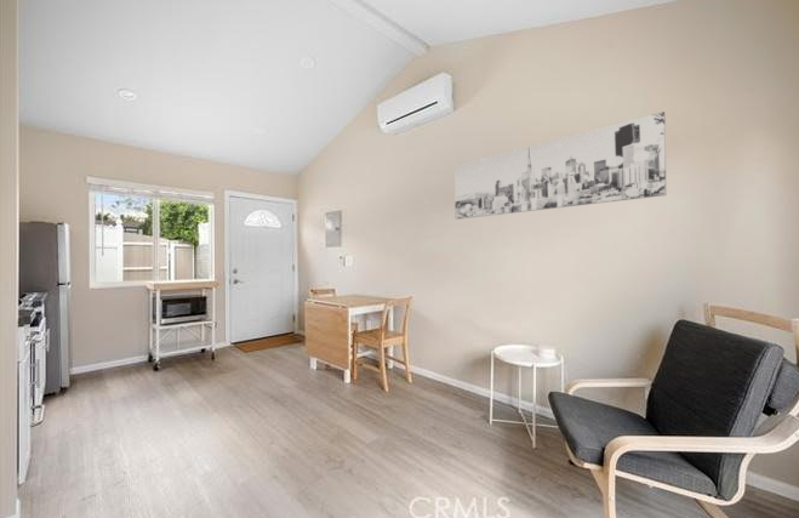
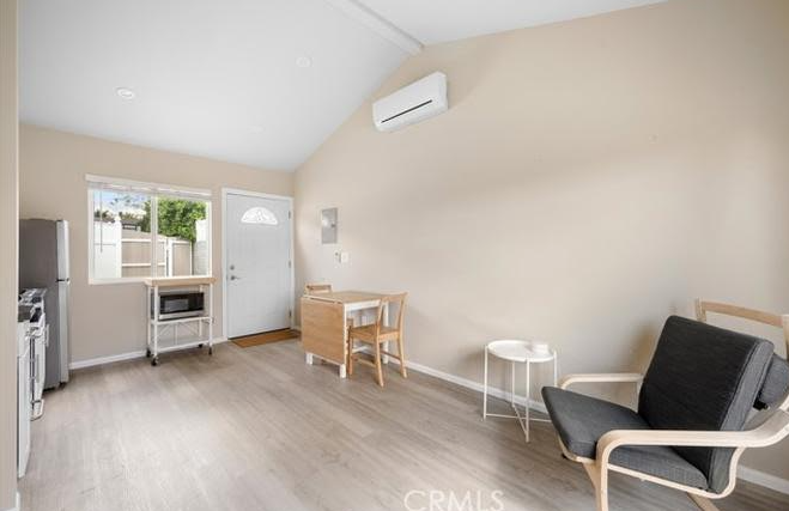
- wall art (538, 177)
